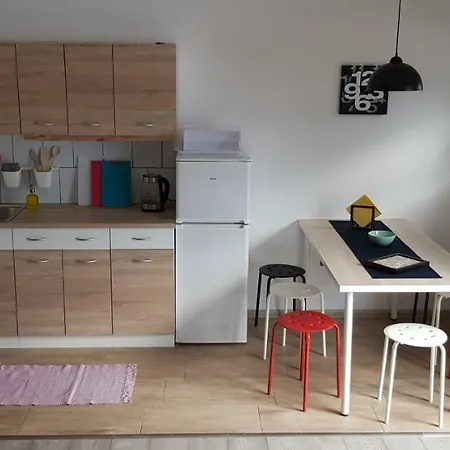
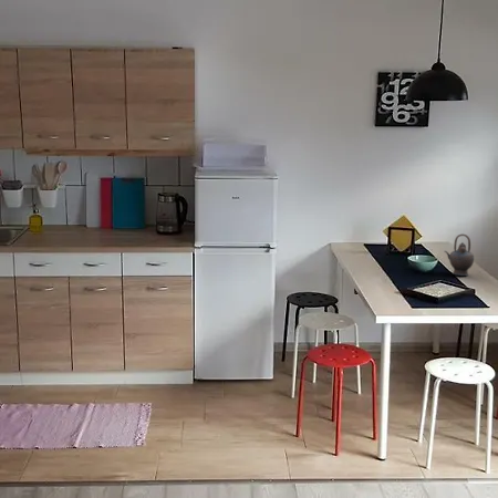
+ teapot (458, 253)
